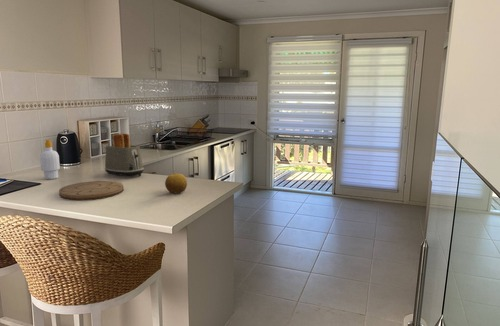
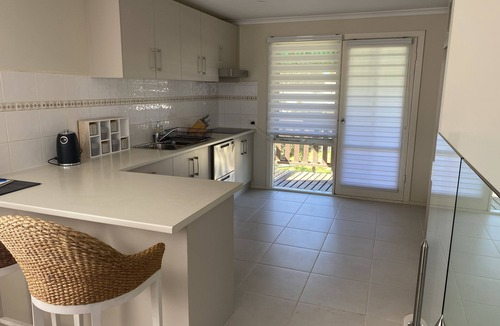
- toaster (123, 154)
- soap bottle (49, 159)
- cutting board (92, 189)
- fruit (176, 183)
